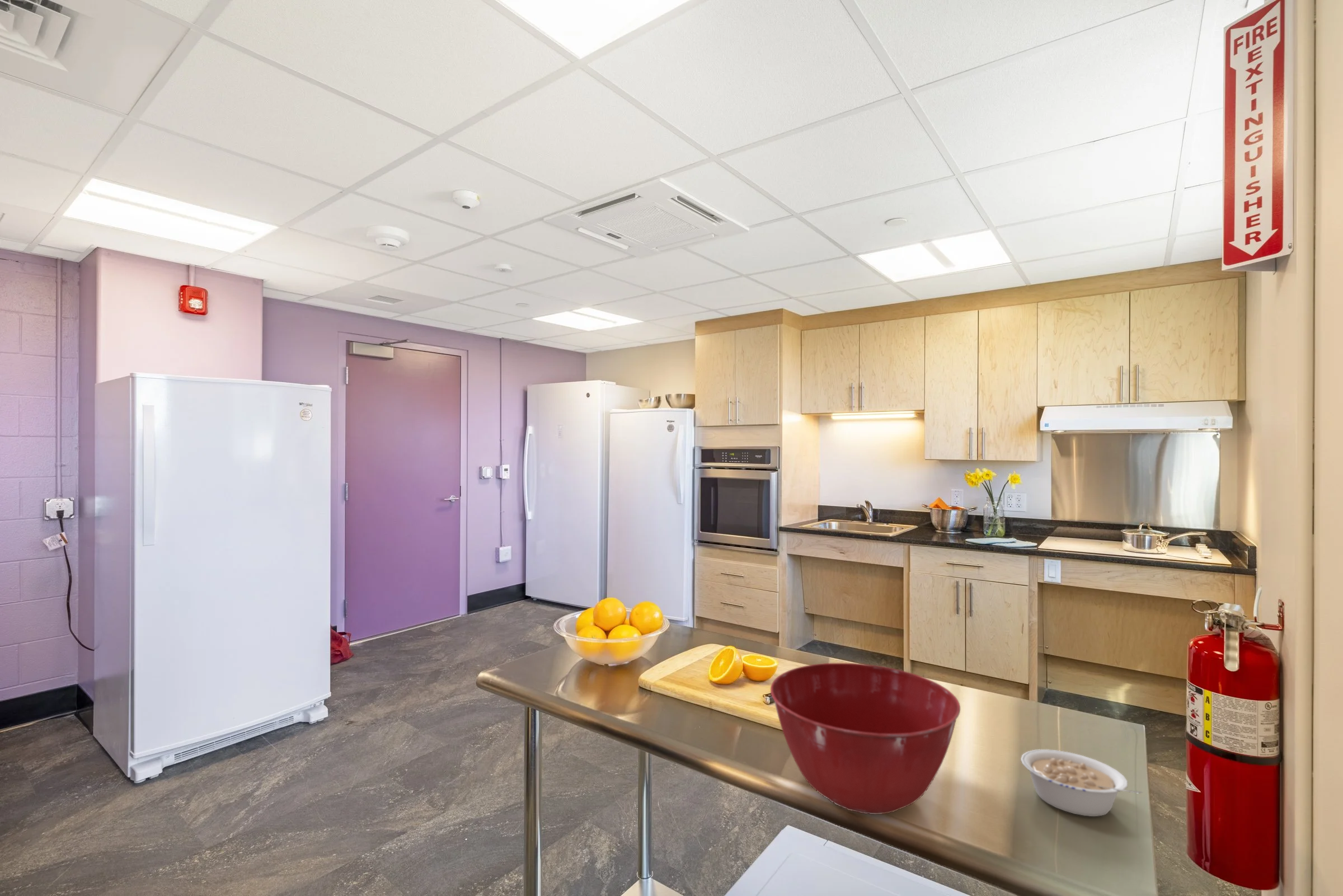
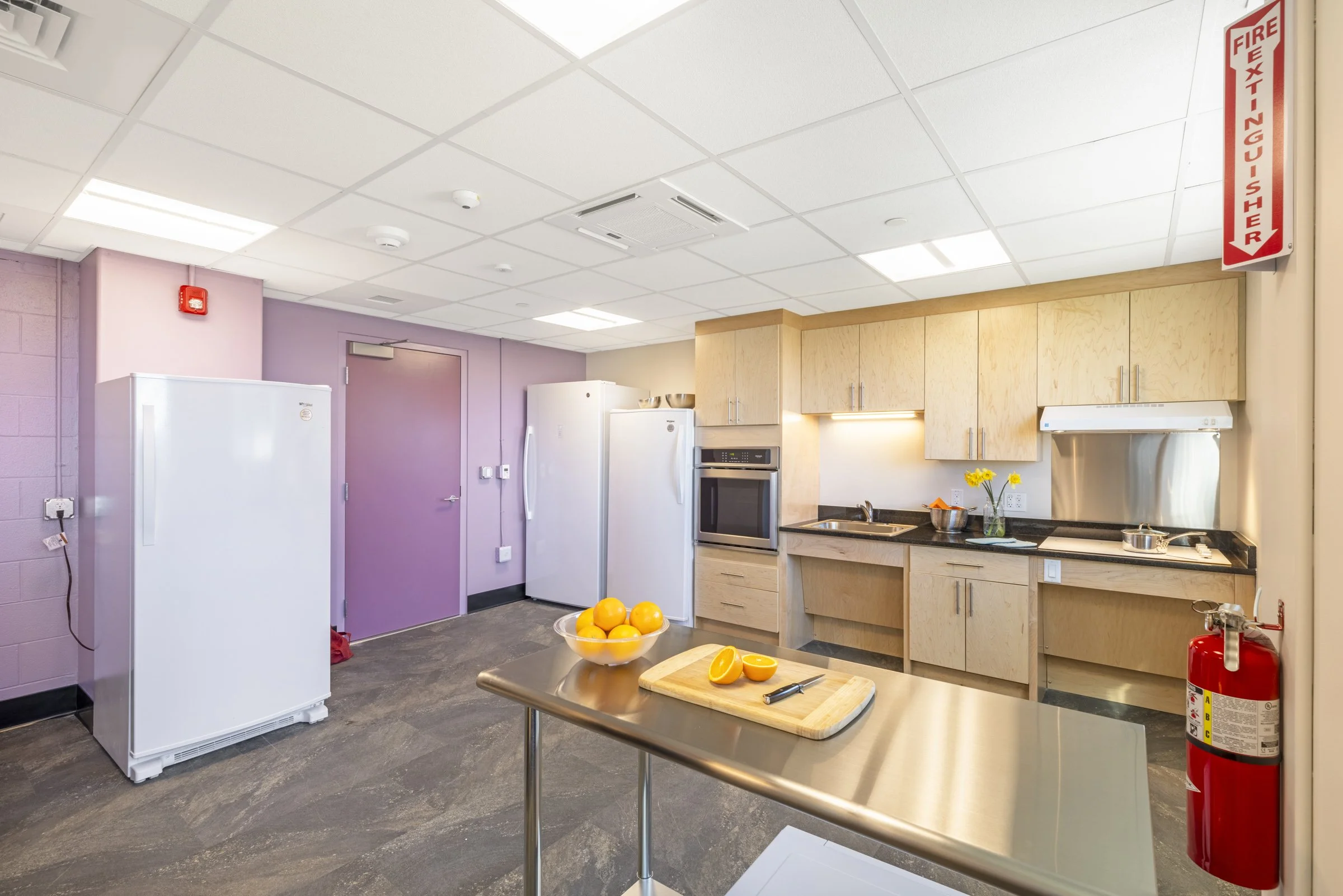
- mixing bowl (861, 740)
- legume (1076, 782)
